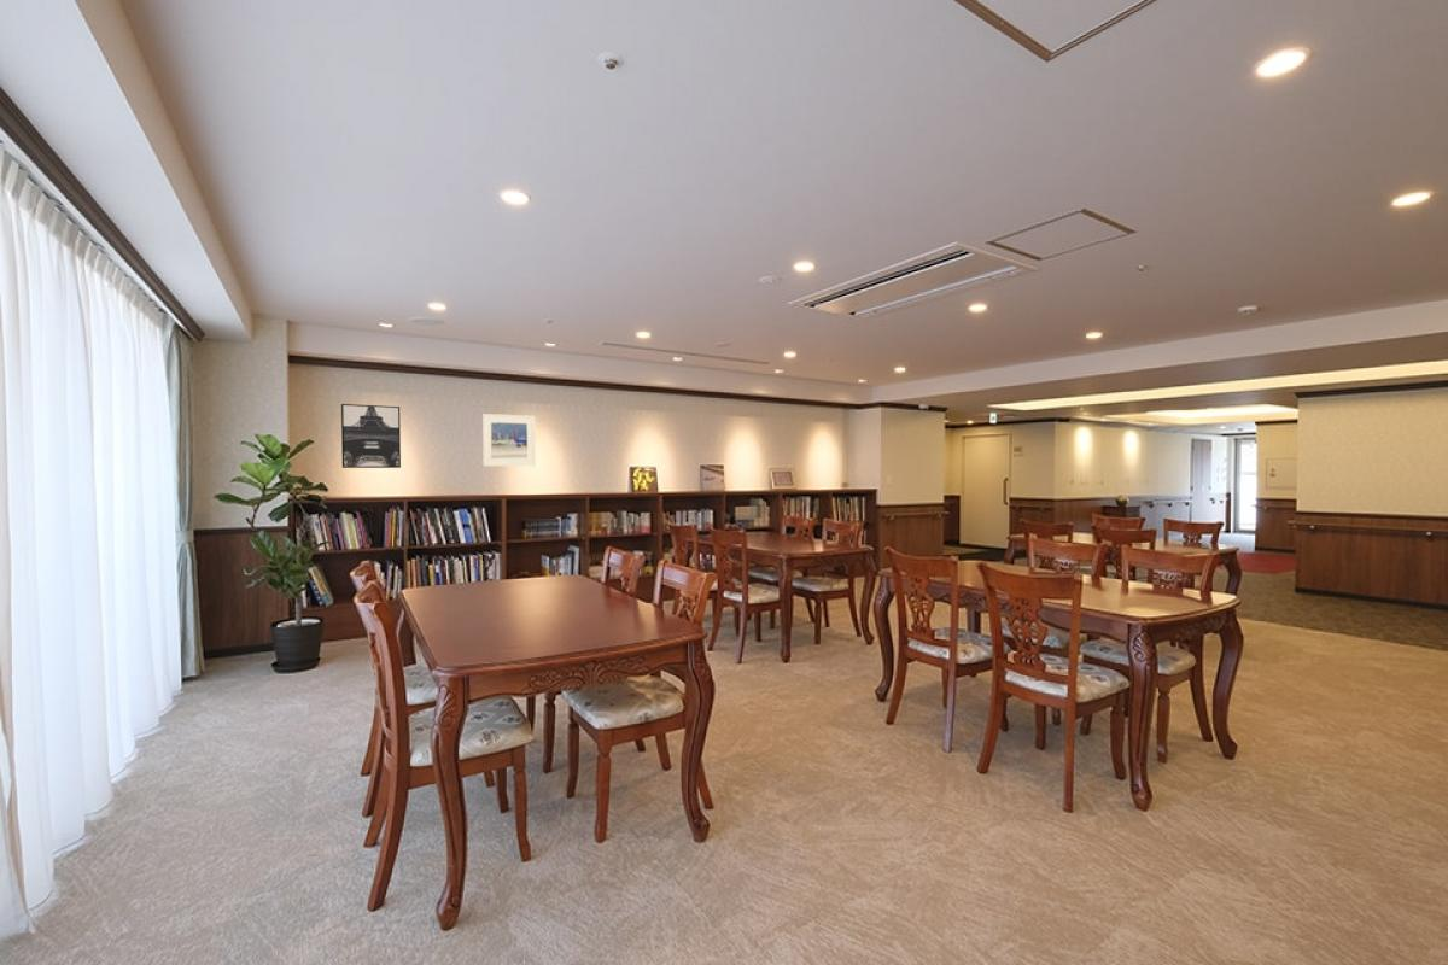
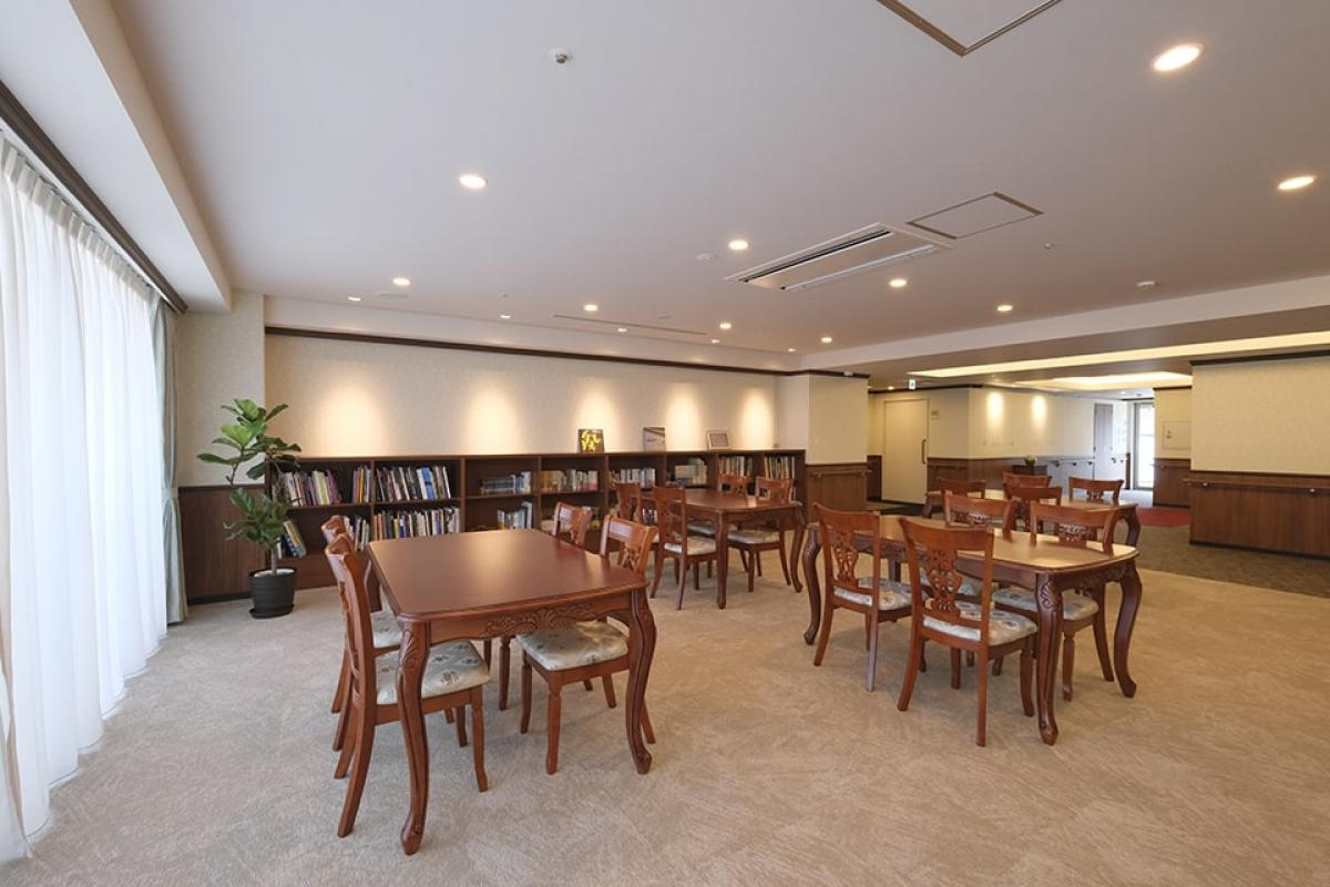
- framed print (509, 440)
- wall art (370, 437)
